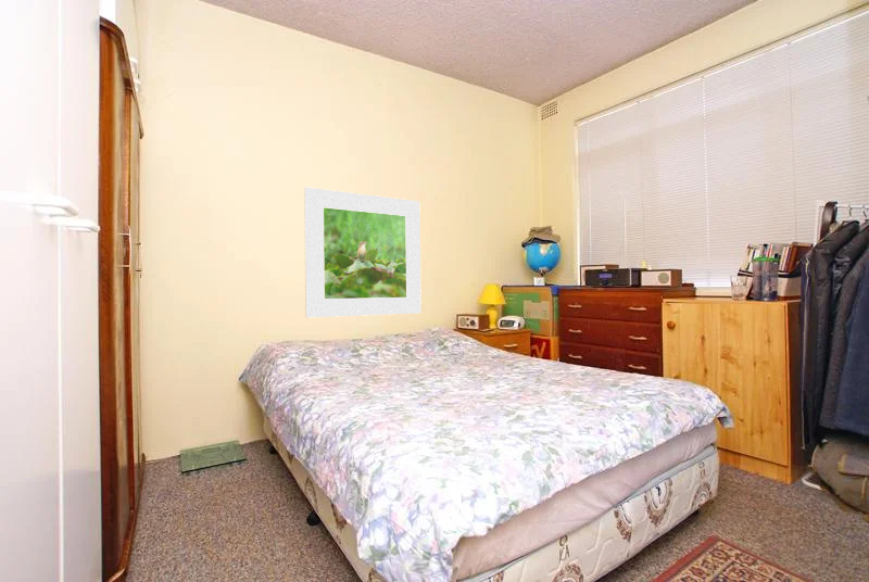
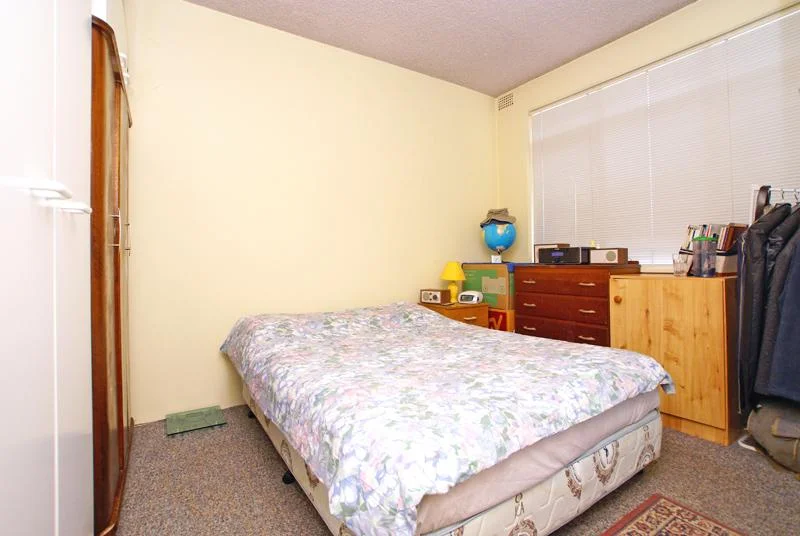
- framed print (366, 254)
